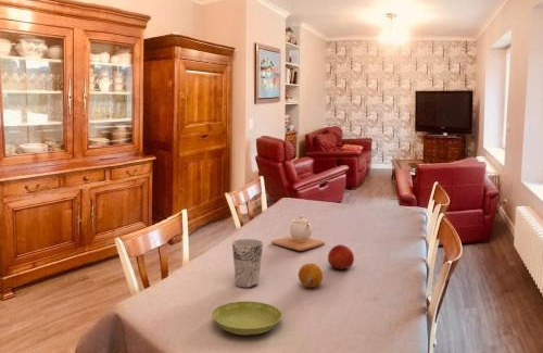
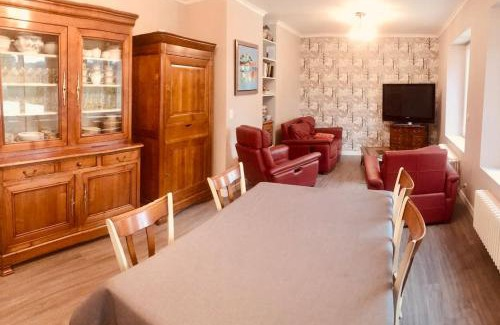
- fruit (340, 256)
- cup (247, 263)
- teapot (298, 229)
- saucer (247, 318)
- fruit (310, 275)
